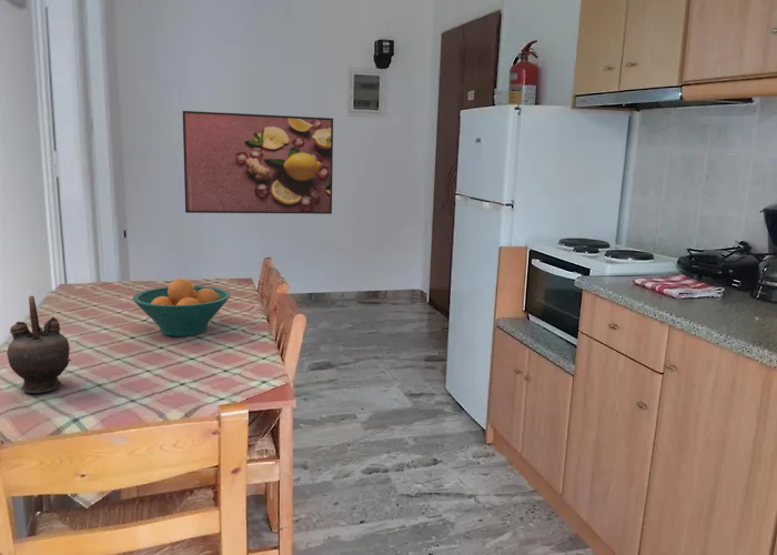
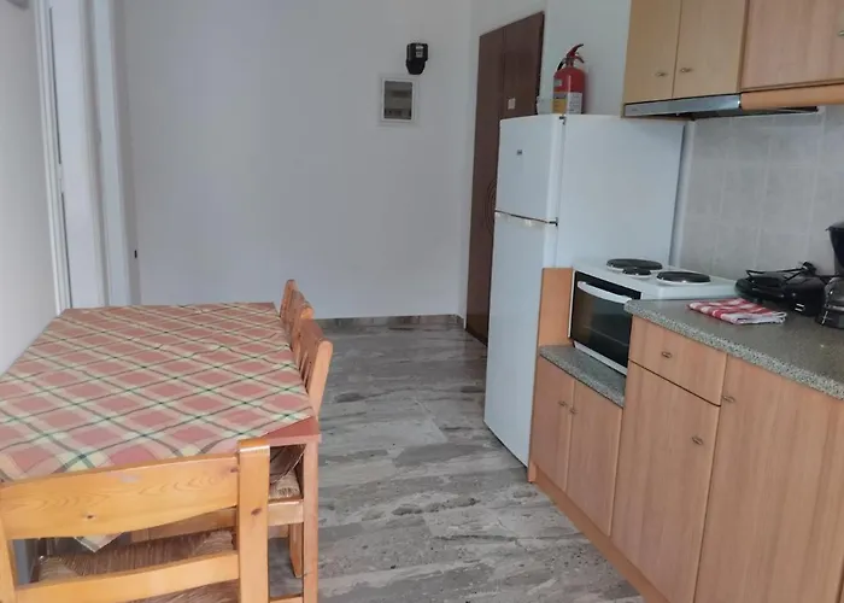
- fruit bowl (182, 304)
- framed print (260, 164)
- teapot (39, 341)
